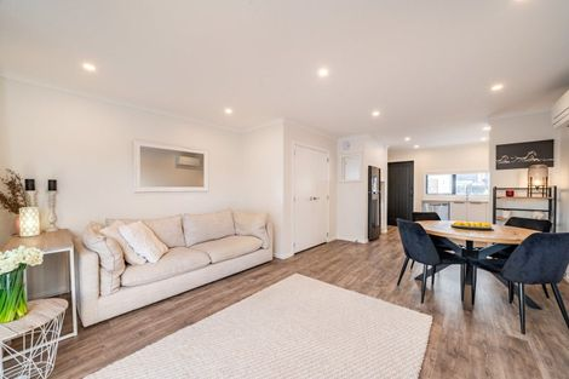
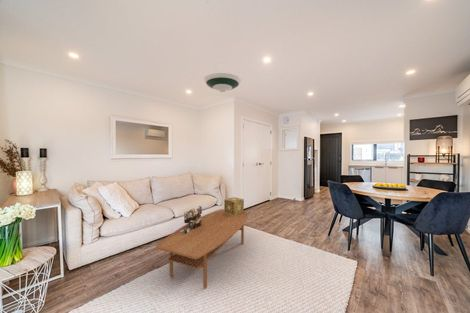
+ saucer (222, 86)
+ decorative box (233, 205)
+ ruined building (191, 217)
+ coffee table (212, 241)
